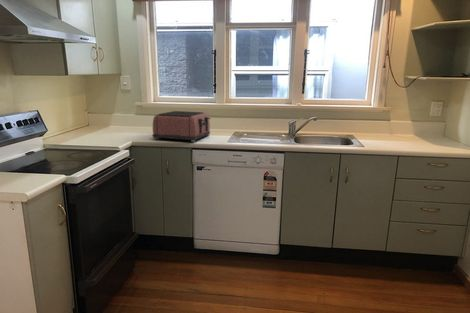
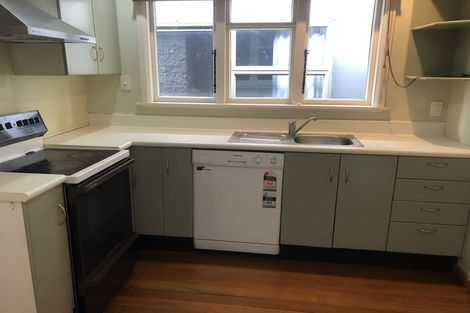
- toaster (184, 125)
